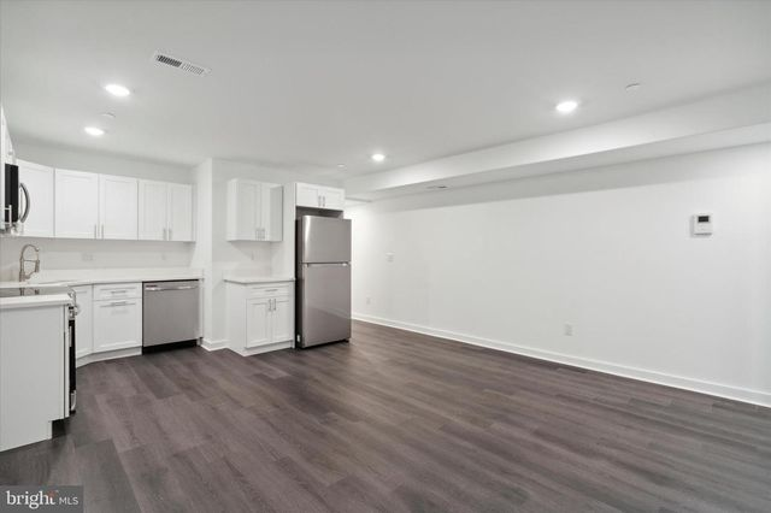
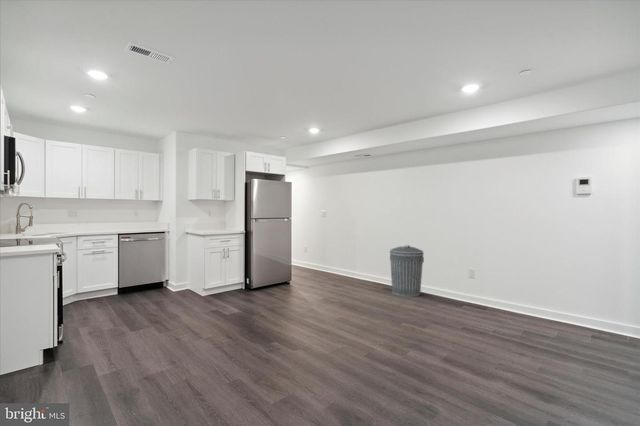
+ trash can (406, 269)
